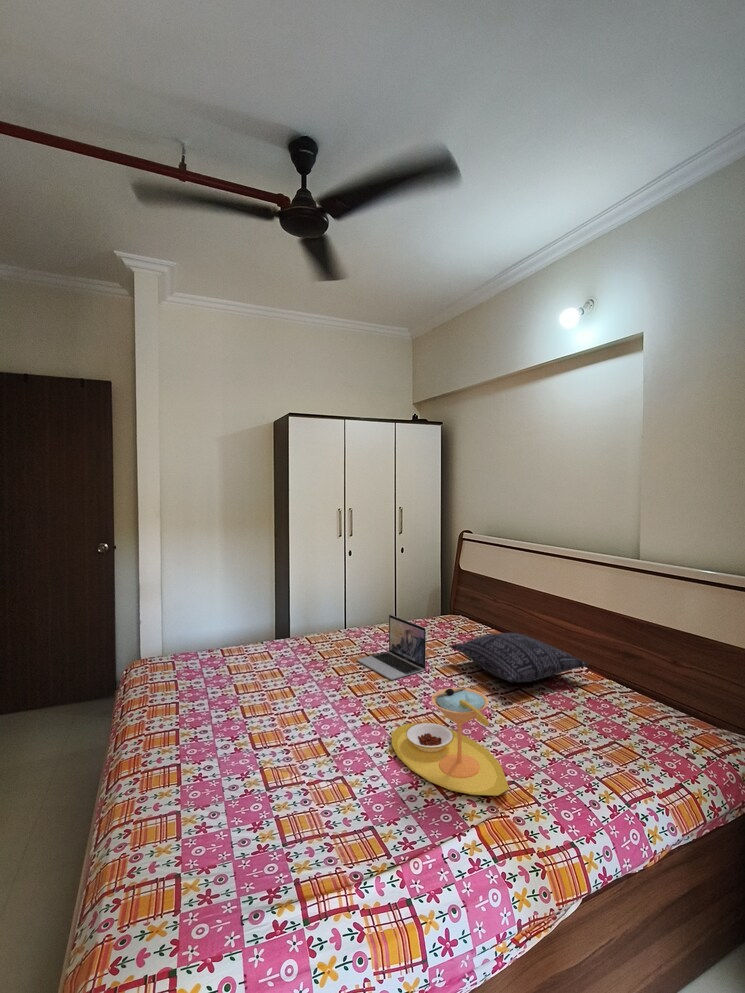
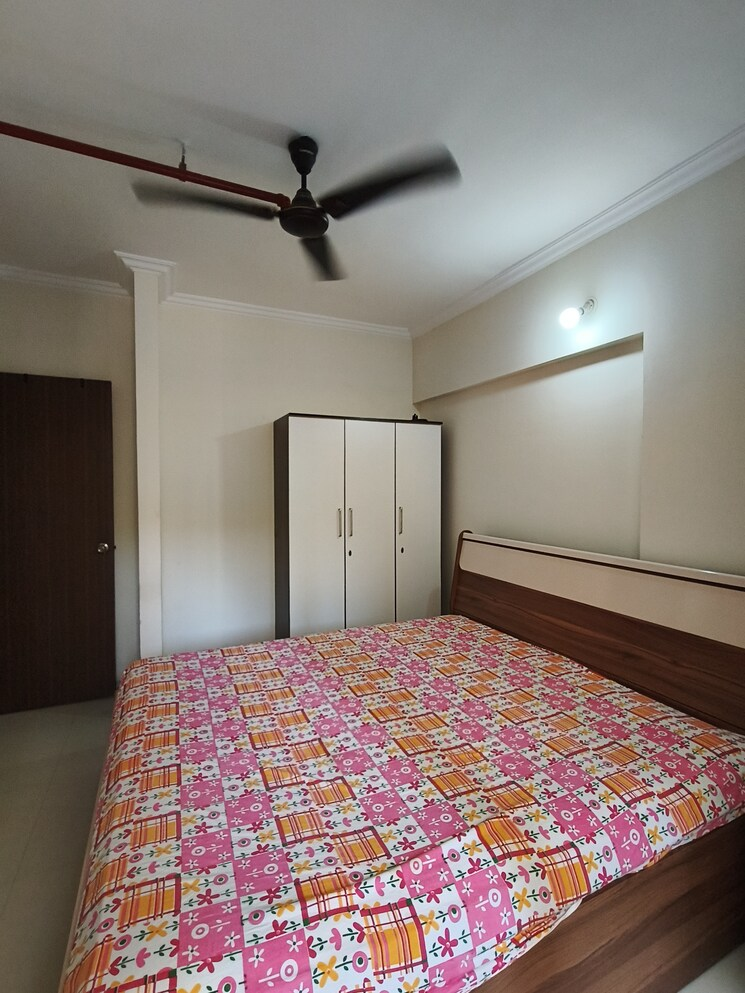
- laptop (390, 645)
- pillow (515, 655)
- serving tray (444, 726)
